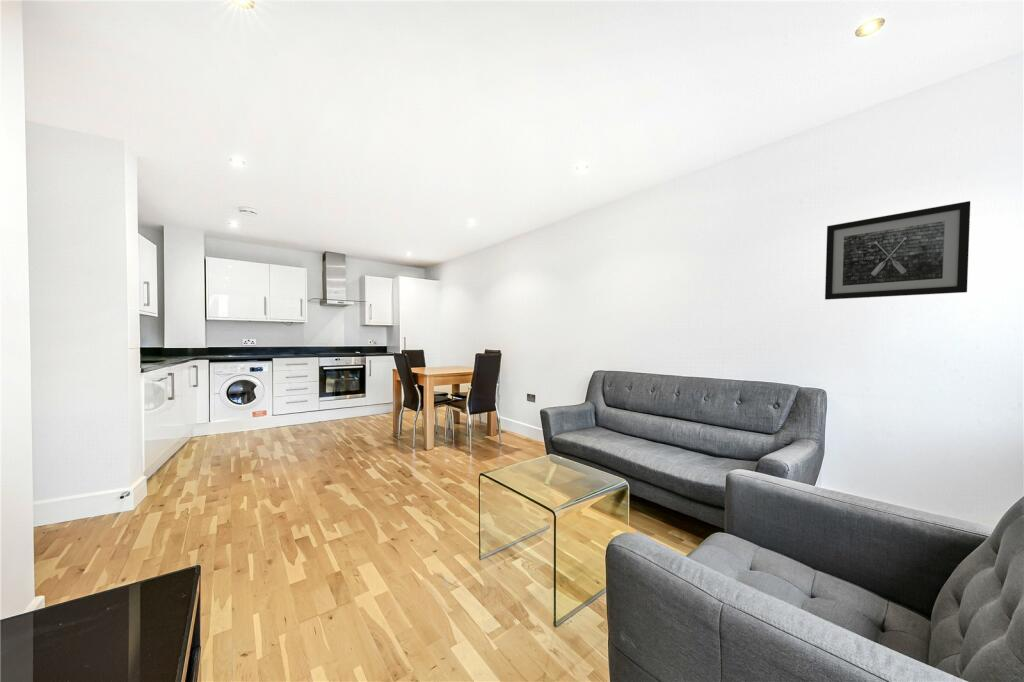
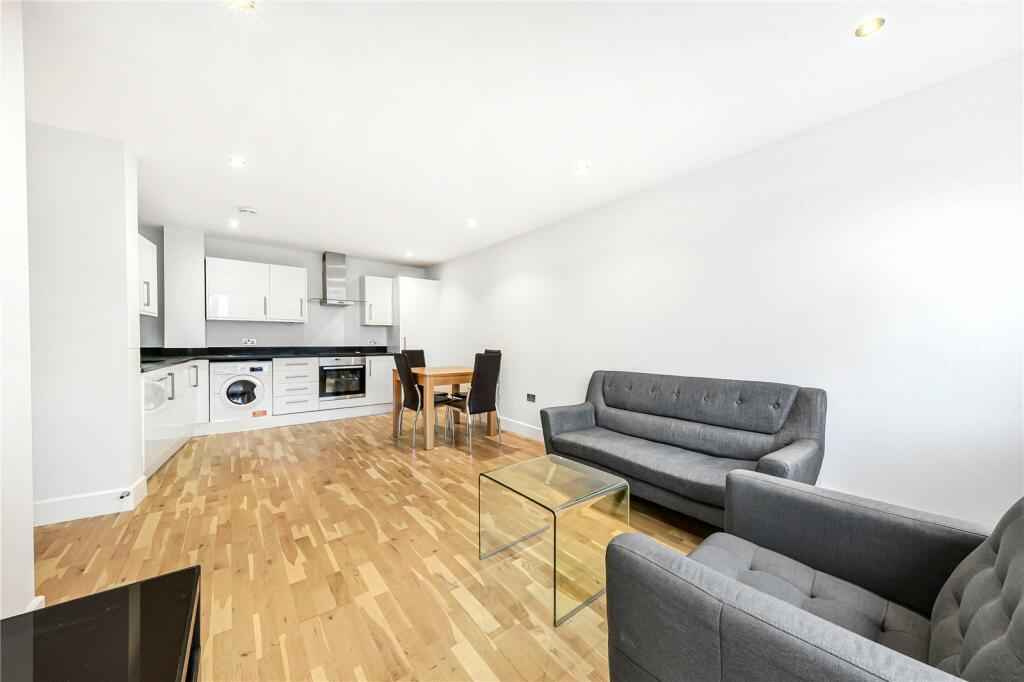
- wall art (890, 255)
